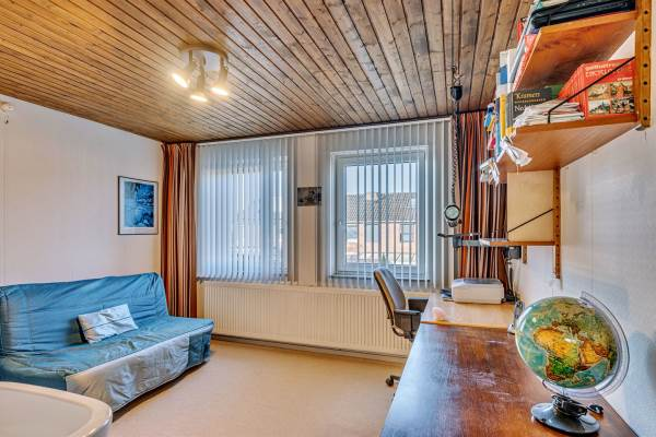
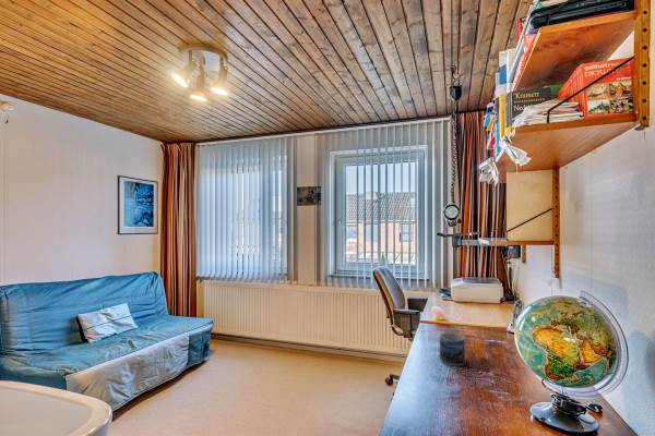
+ mug (454, 347)
